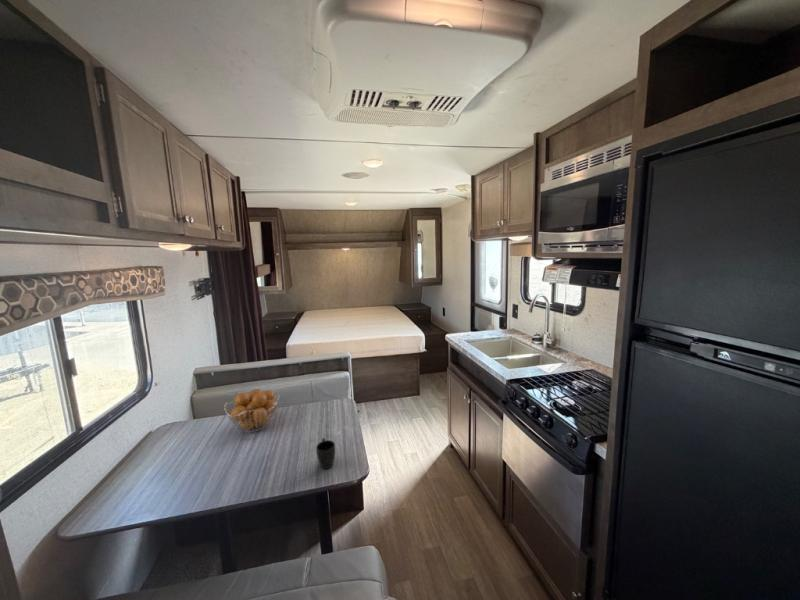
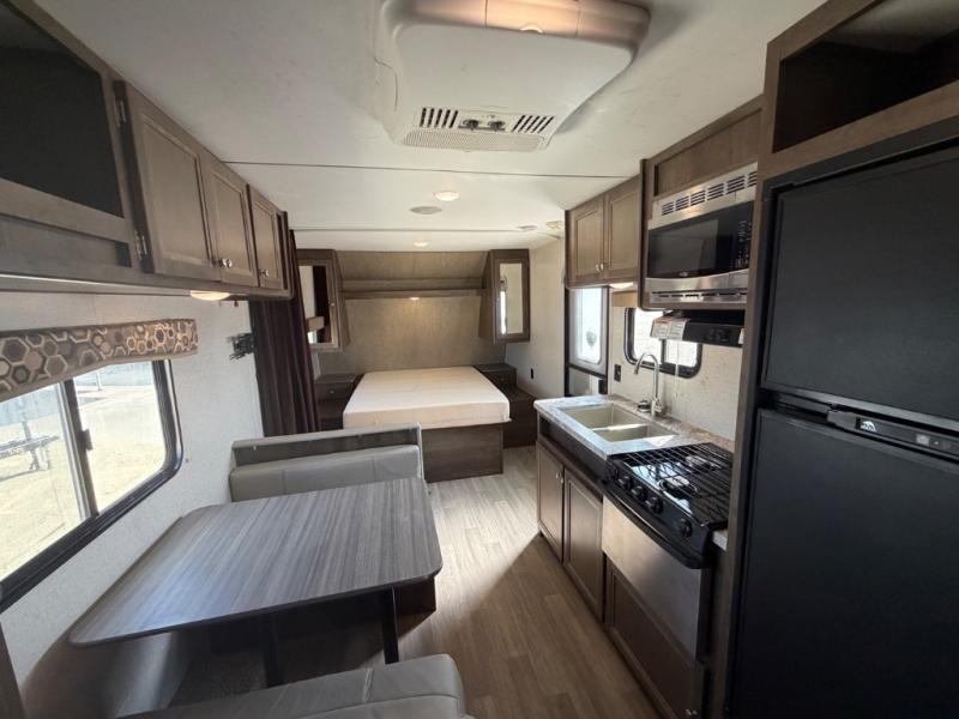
- mug (325, 452)
- fruit basket (253, 409)
